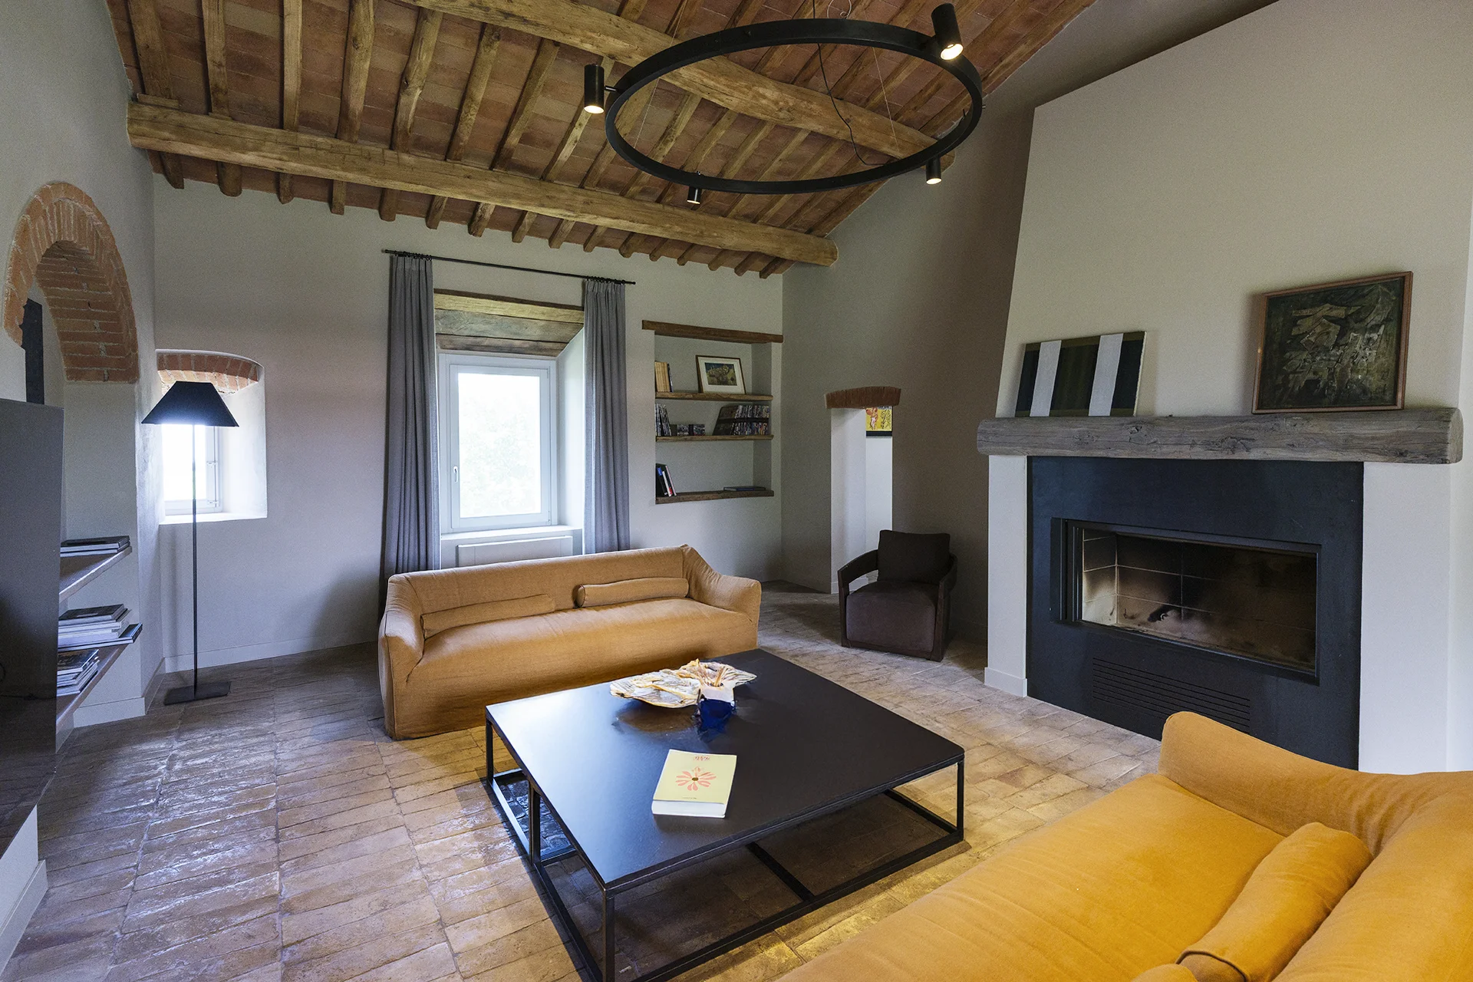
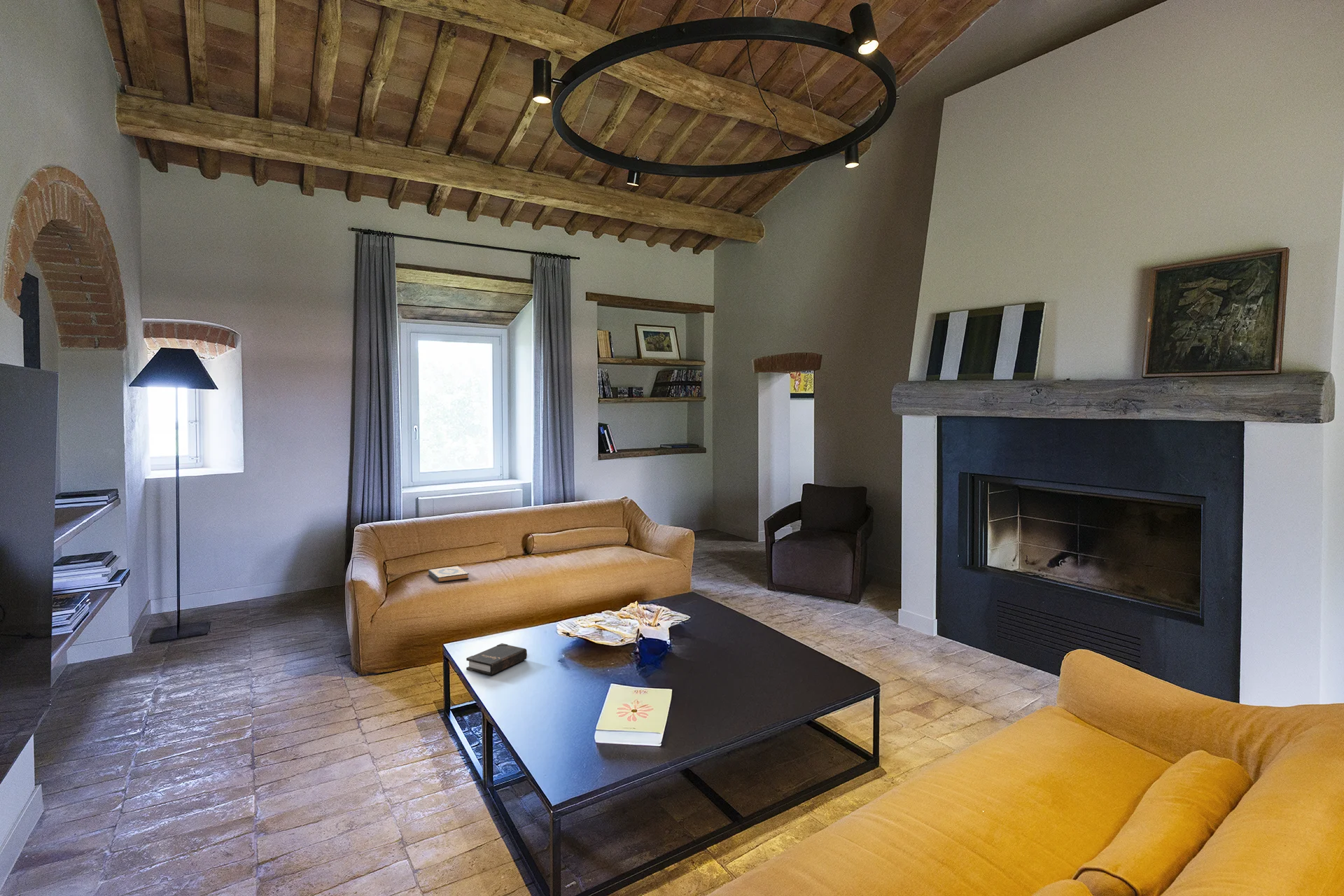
+ hardback book (497, 659)
+ hardback book (448, 573)
